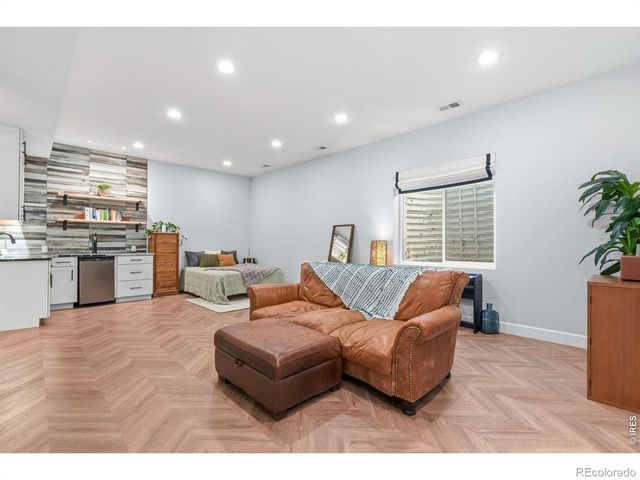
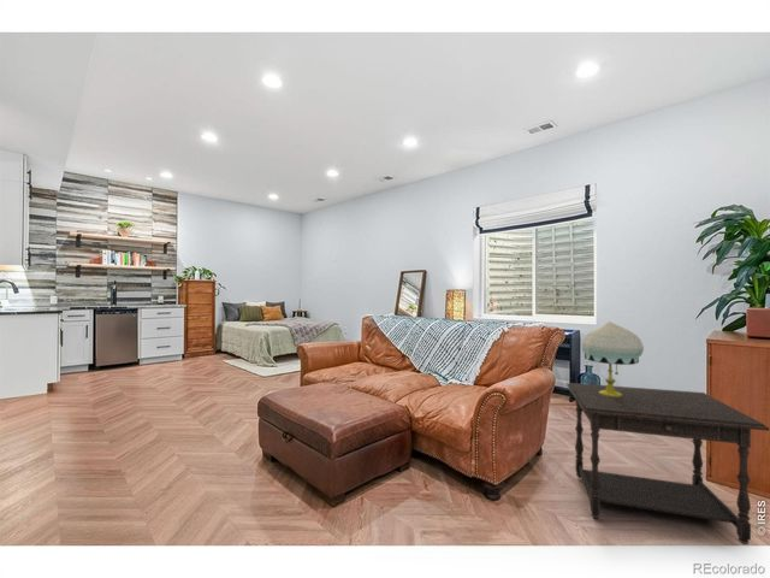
+ table lamp (610, 356)
+ side table (648, 434)
